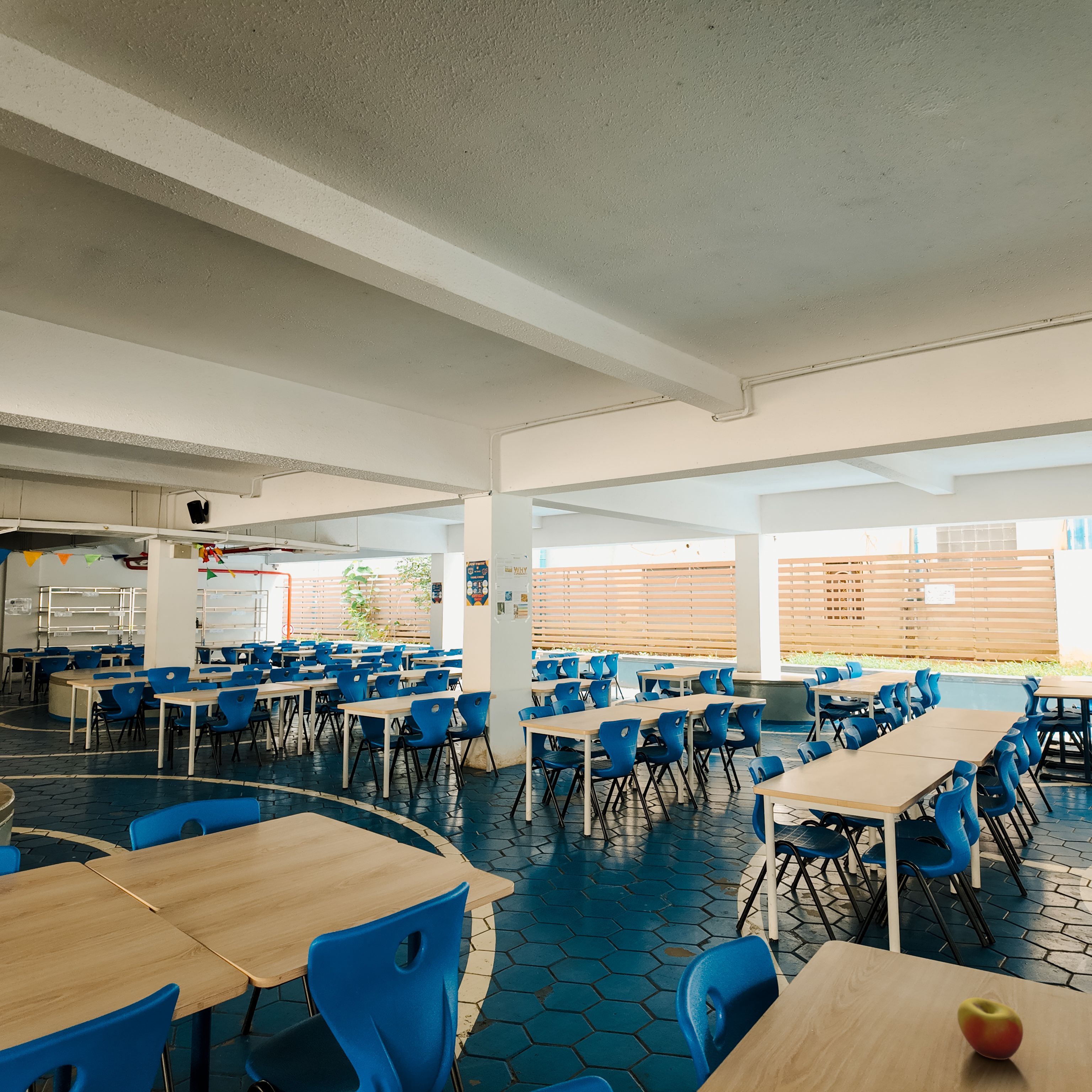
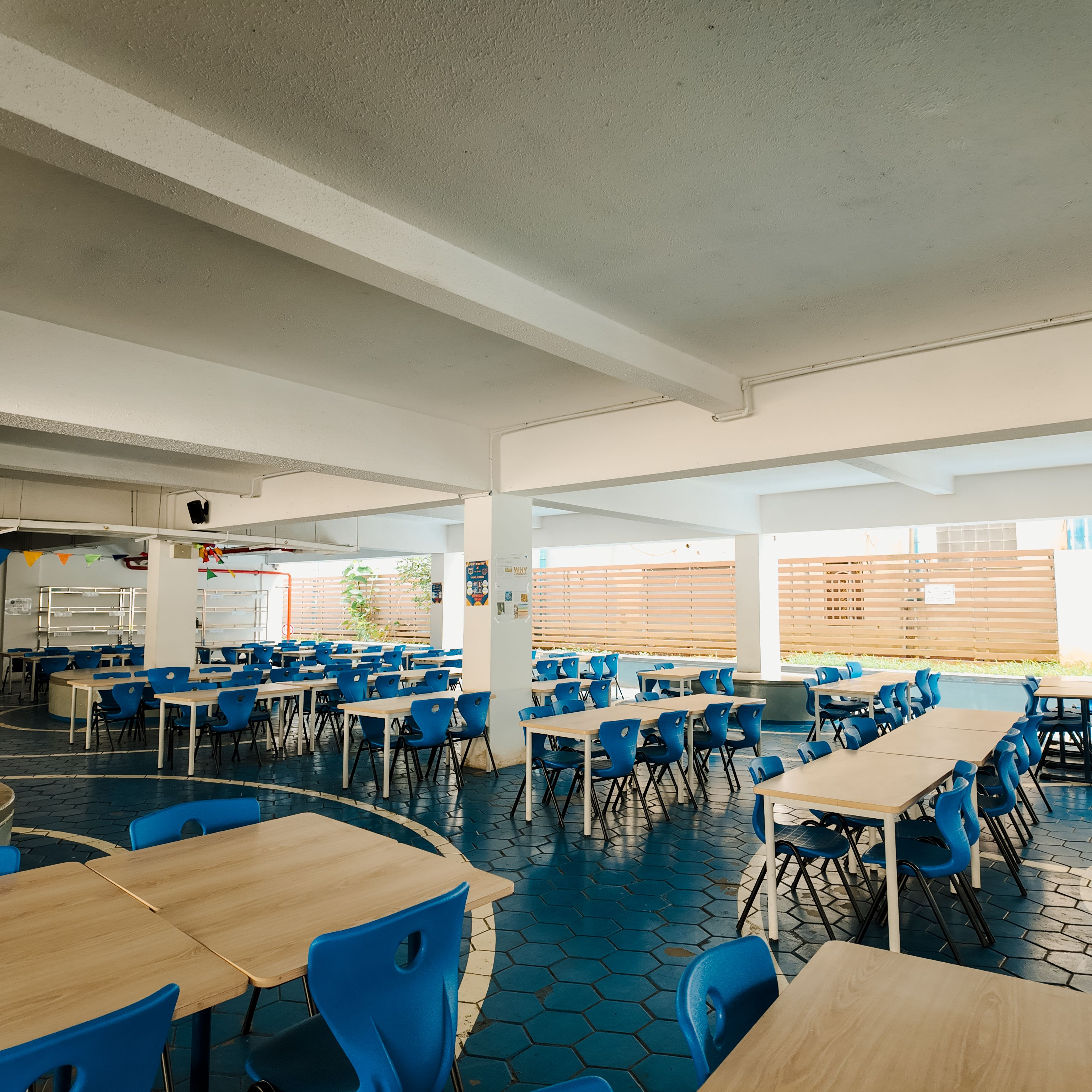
- apple (990, 1027)
